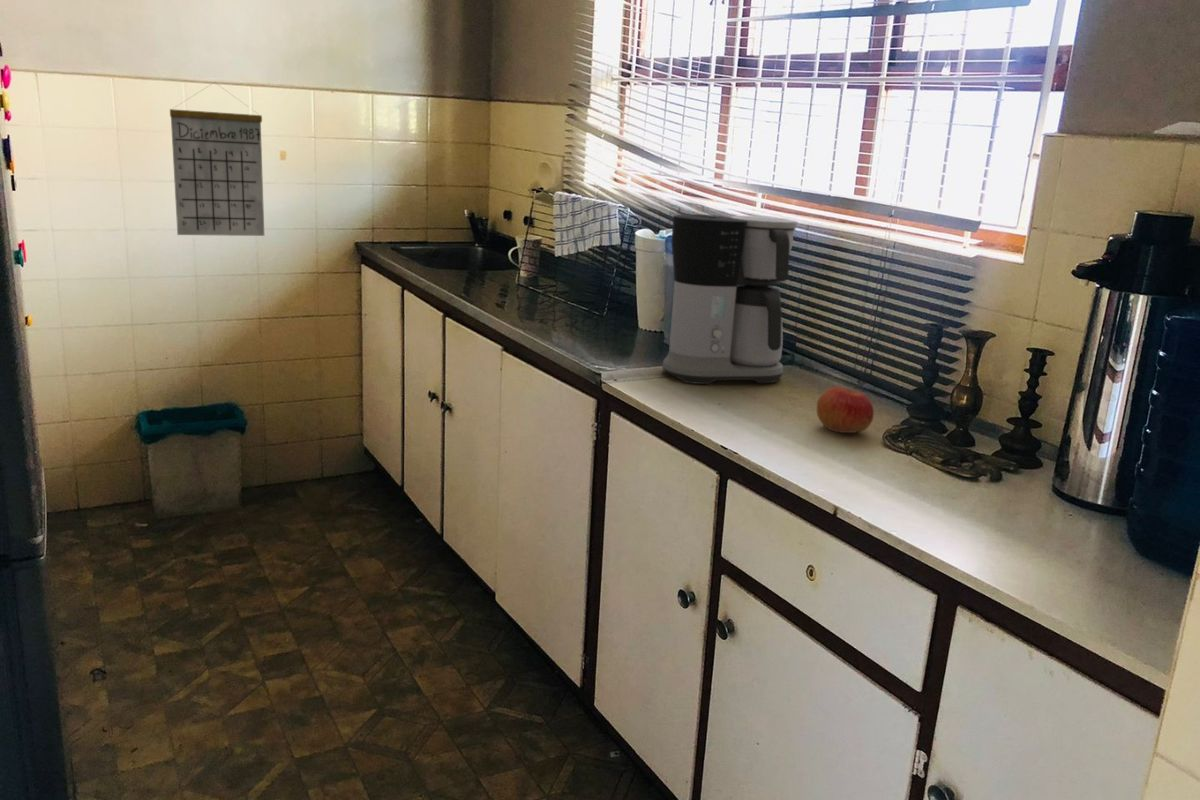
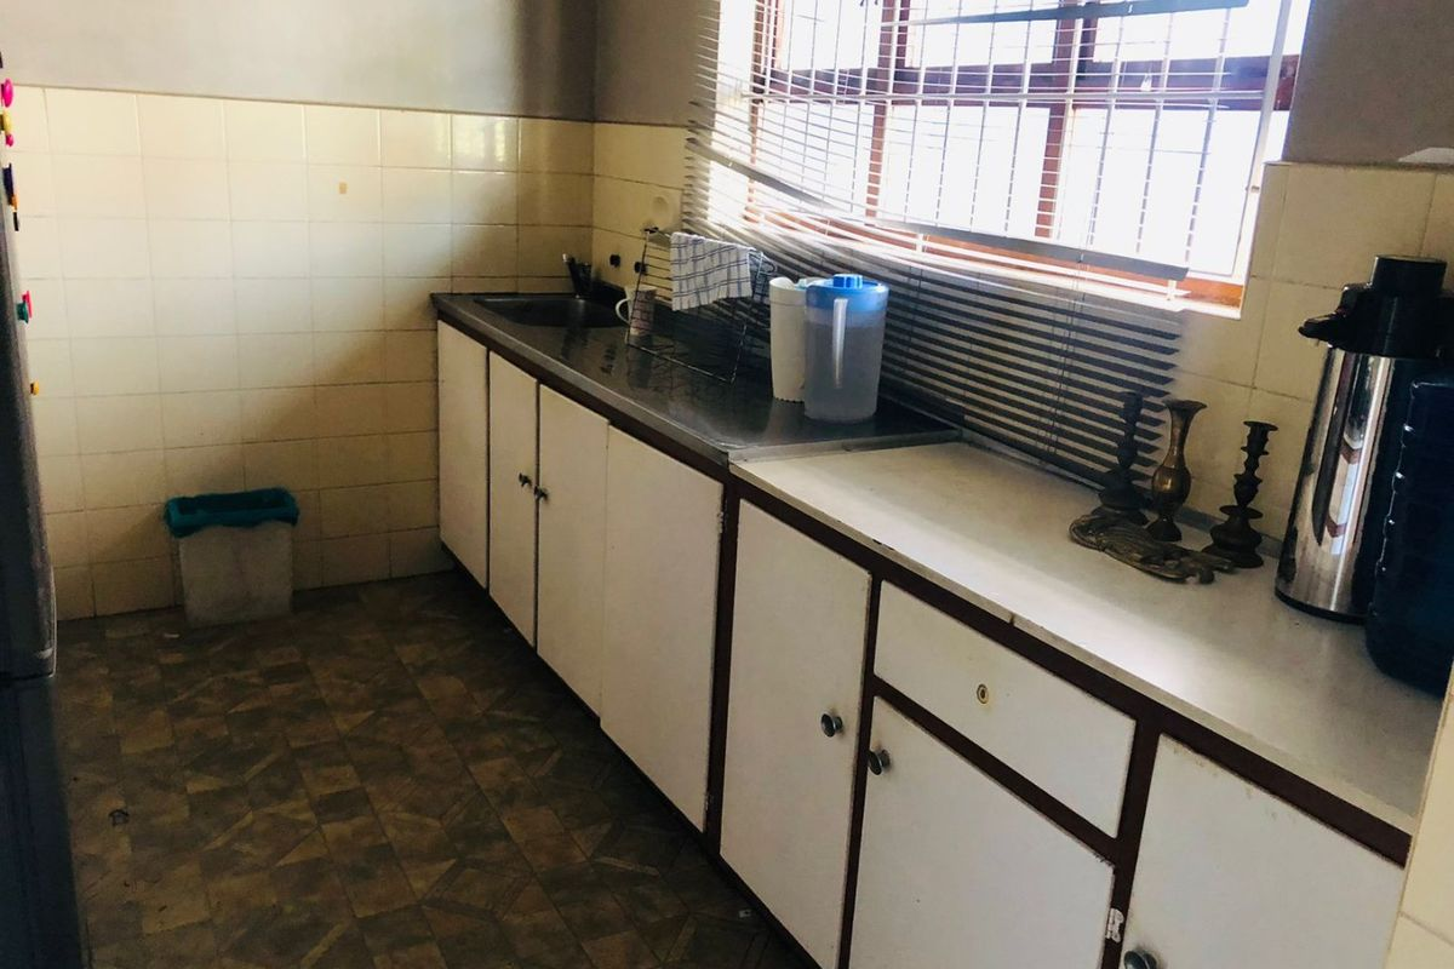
- coffee maker (733, 298)
- calendar (218, 160)
- apple (845, 409)
